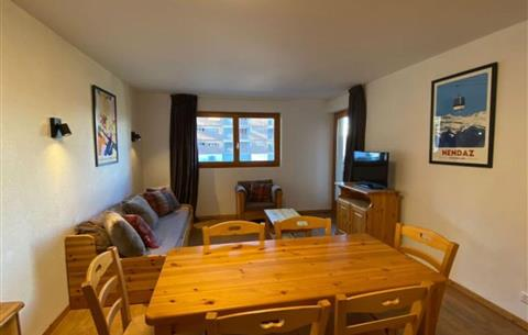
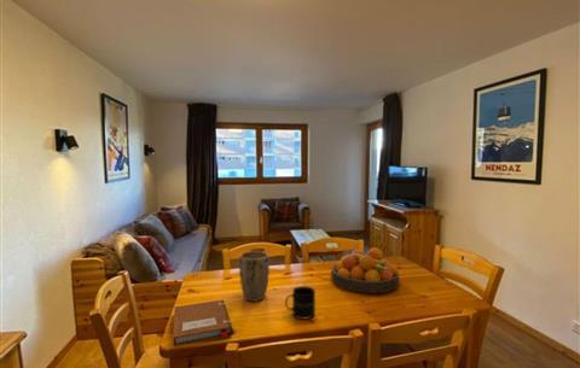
+ mug (300, 302)
+ plant pot (254, 275)
+ notebook (202, 320)
+ fruit bowl (364, 265)
